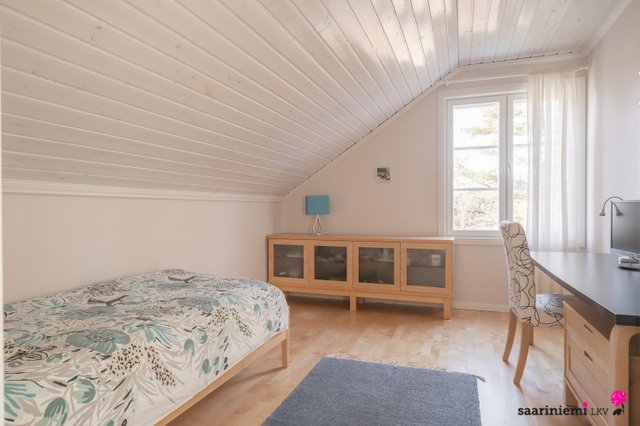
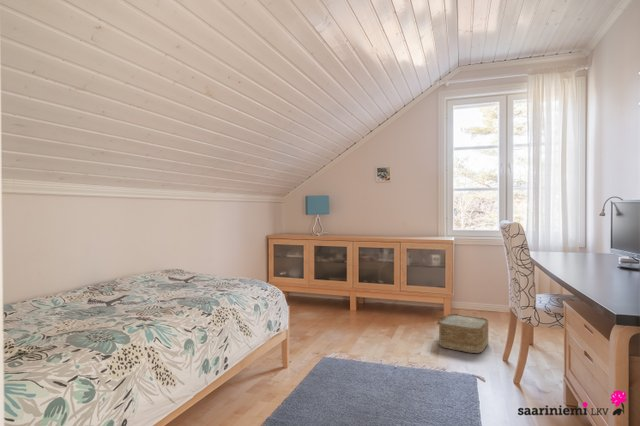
+ woven basket (462, 331)
